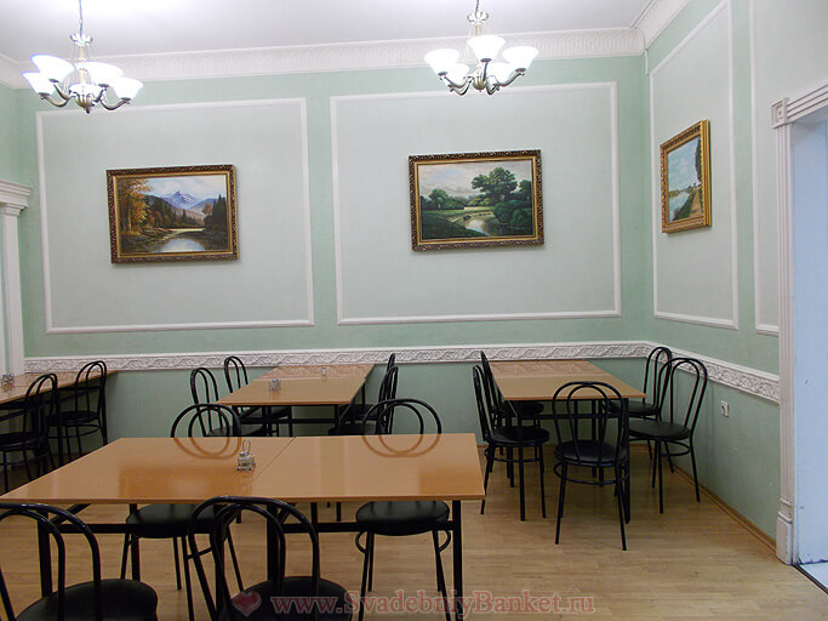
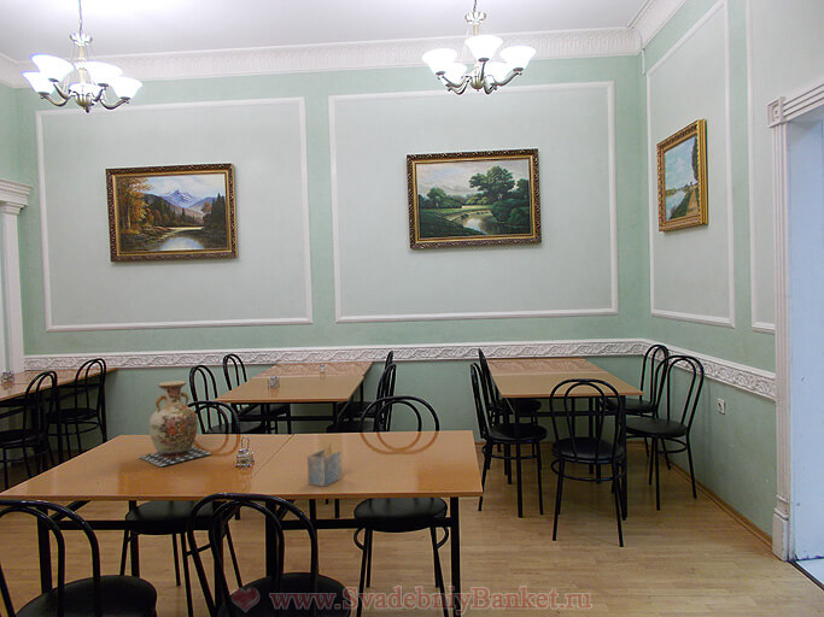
+ vase (174, 419)
+ napkin holder (323, 462)
